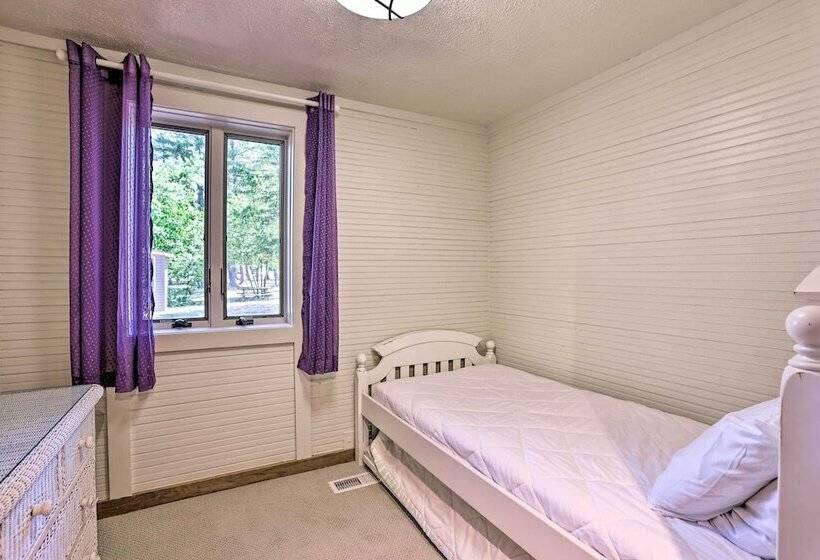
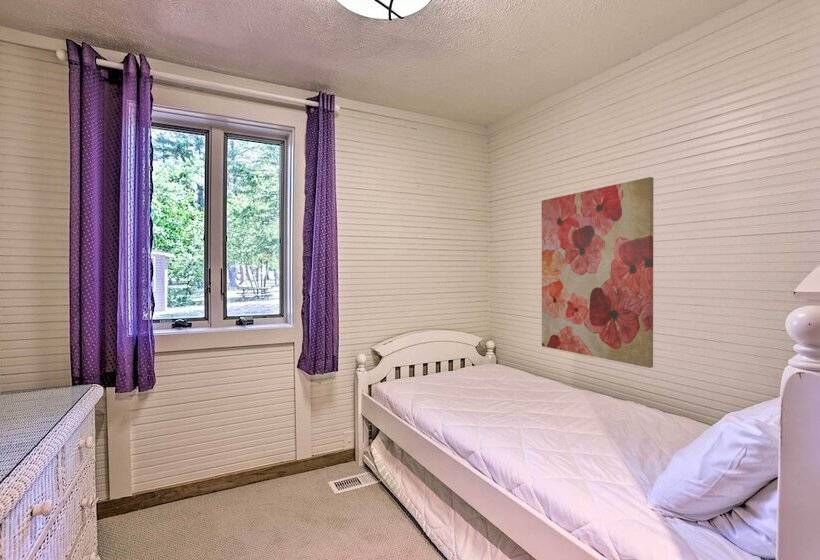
+ wall art (590, 273)
